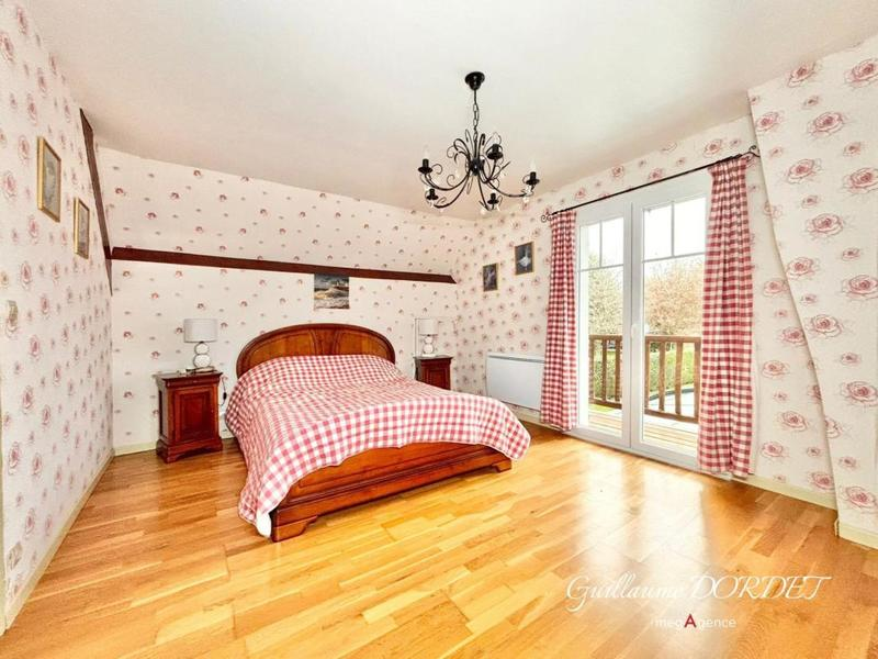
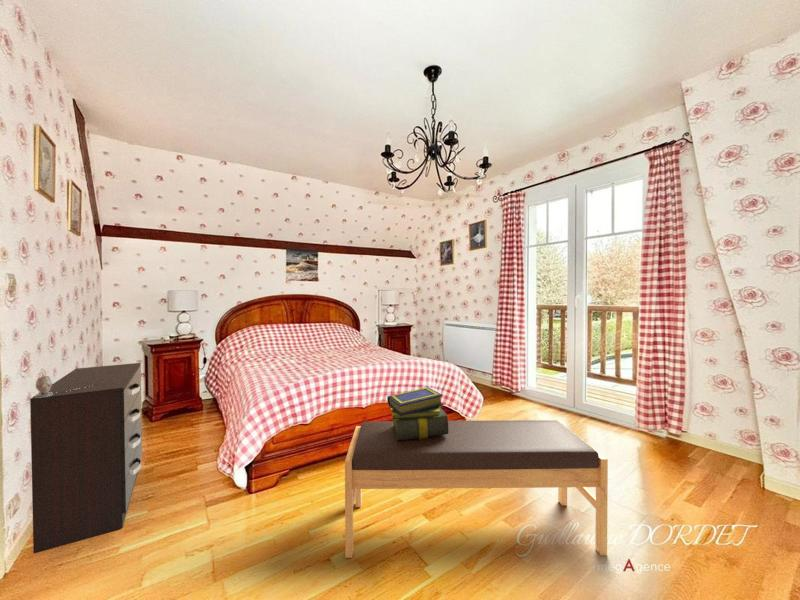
+ dresser (101, 438)
+ stack of books (416, 412)
+ decorative vase (70, 390)
+ bench (467, 480)
